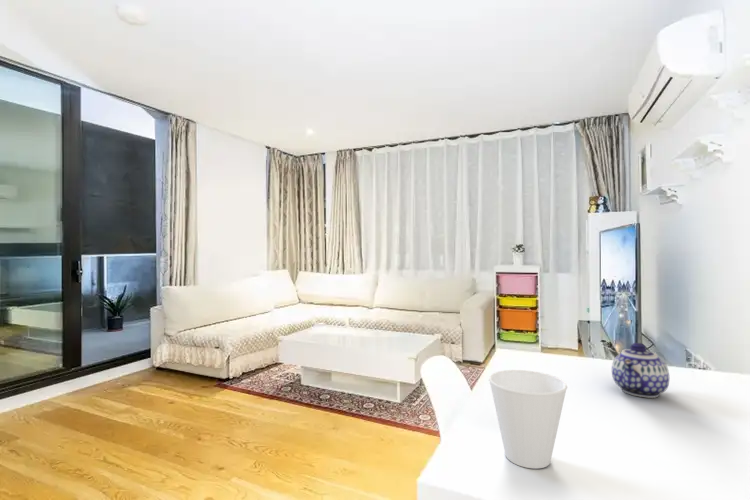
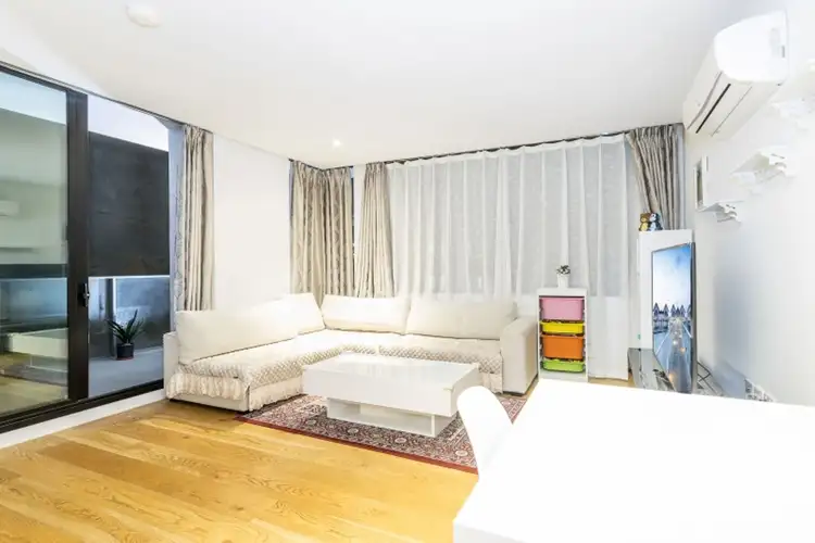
- cup (527, 418)
- teapot (639, 367)
